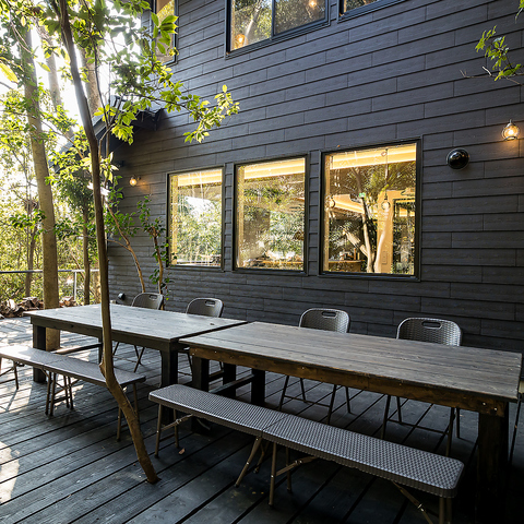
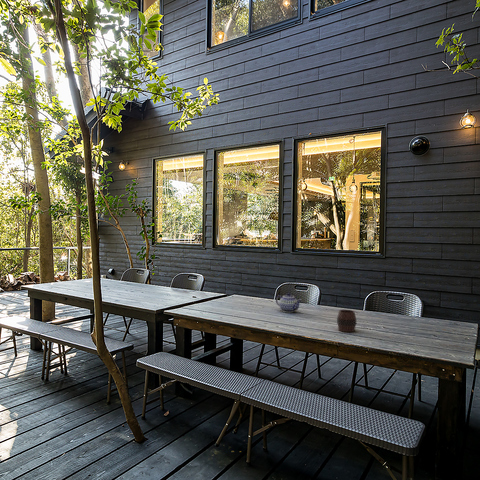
+ teapot (288, 302)
+ cup (346, 320)
